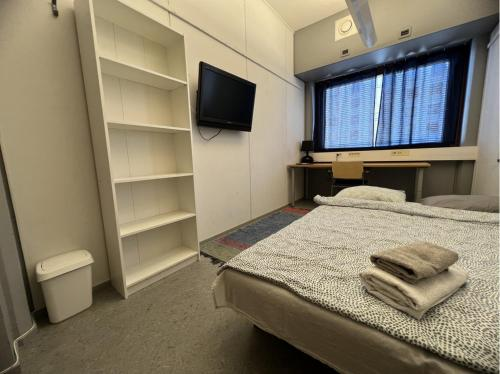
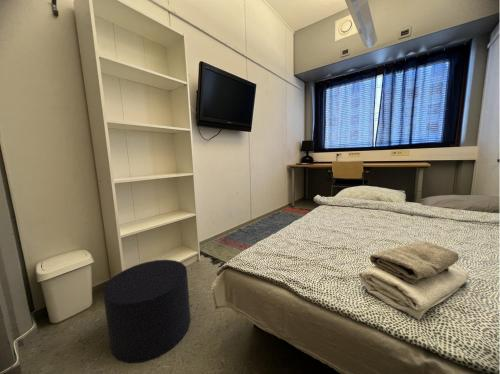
+ stool (150, 303)
